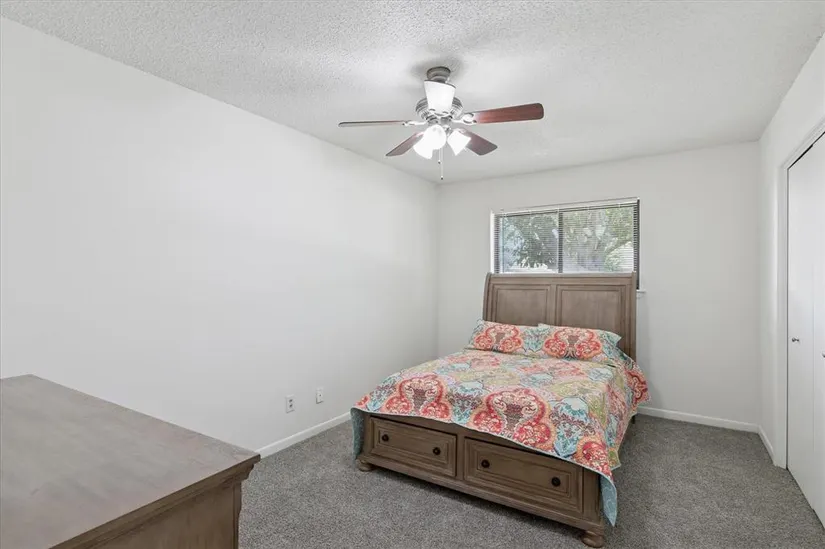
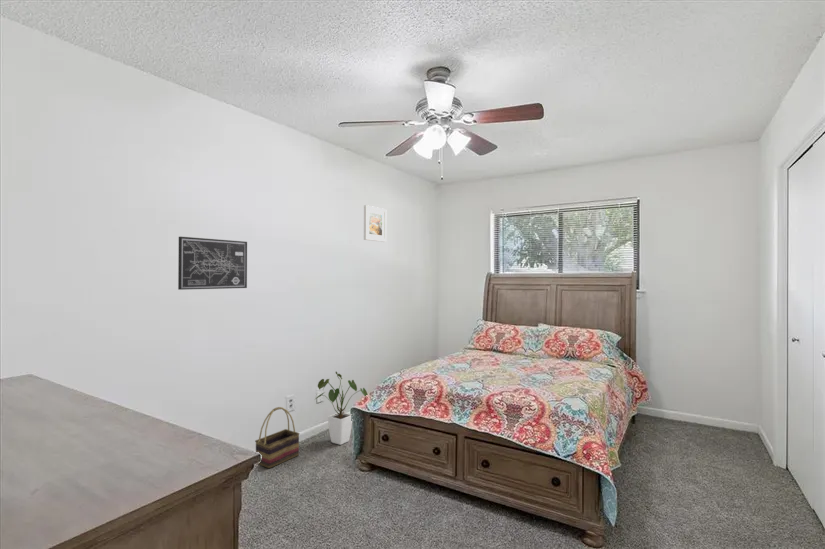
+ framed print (375, 224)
+ basket (277, 433)
+ wall art (215, 264)
+ house plant (344, 407)
